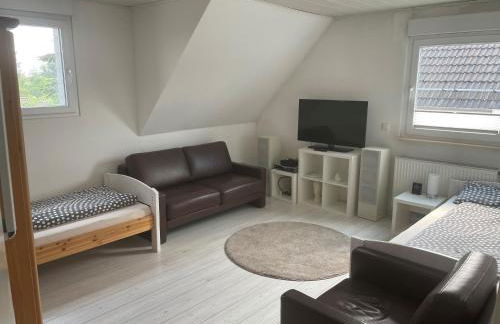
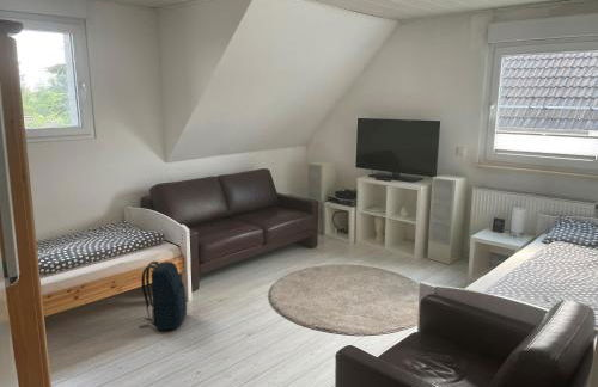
+ backpack (161, 291)
